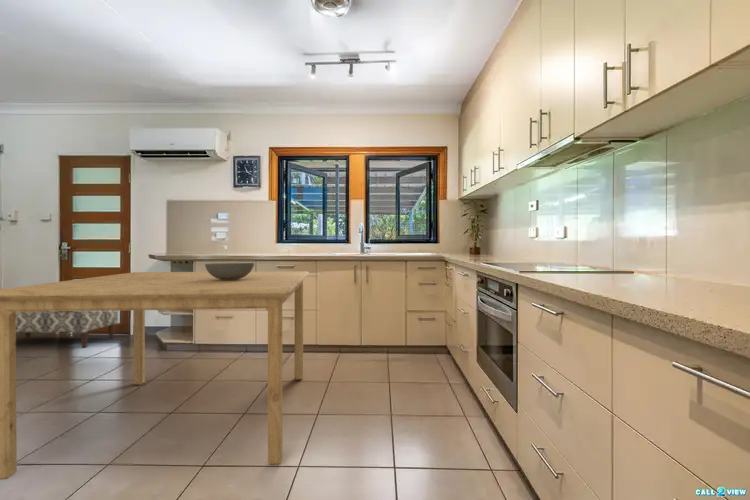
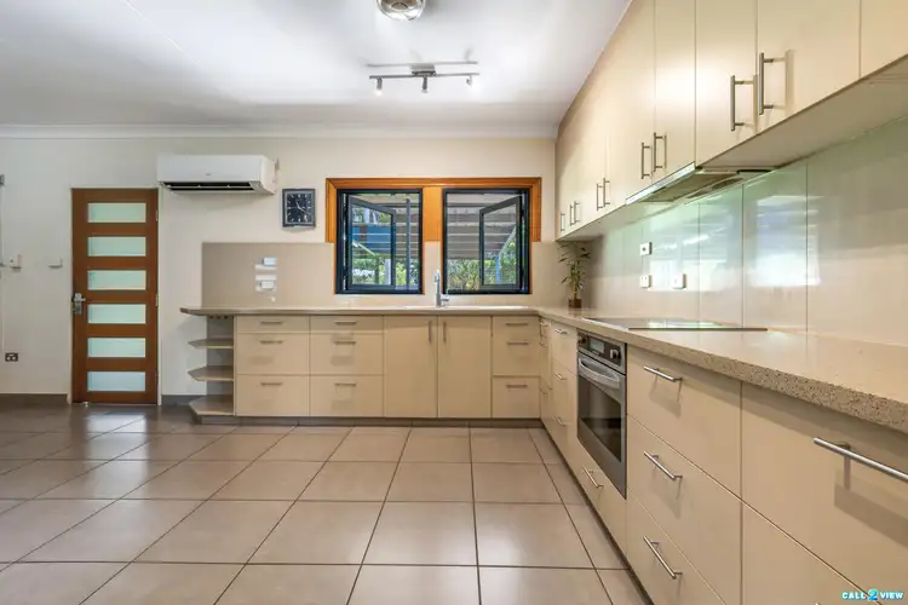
- bench (54, 318)
- dining table (201, 308)
- bowl (230, 270)
